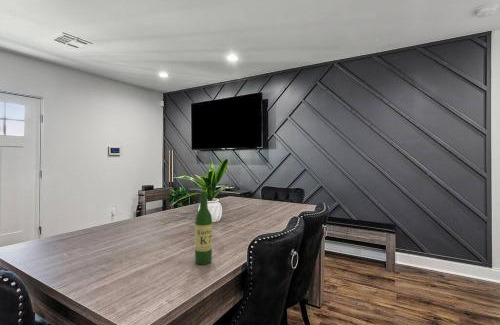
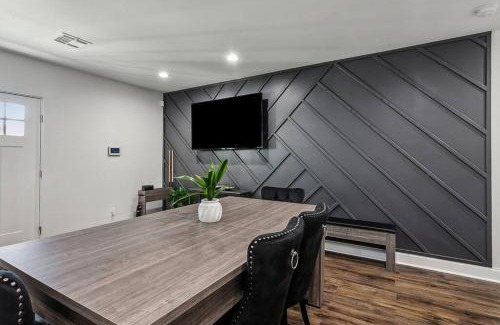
- wine bottle (203, 226)
